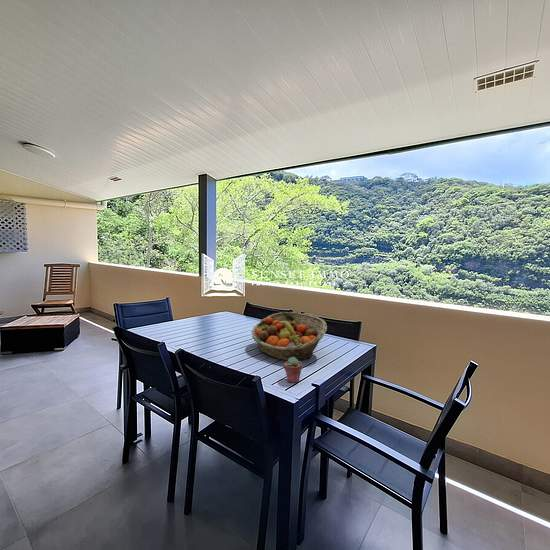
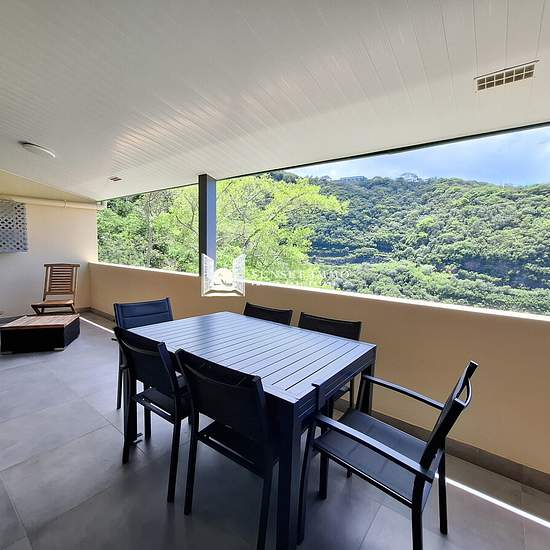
- fruit basket (288, 334)
- potted succulent (293, 368)
